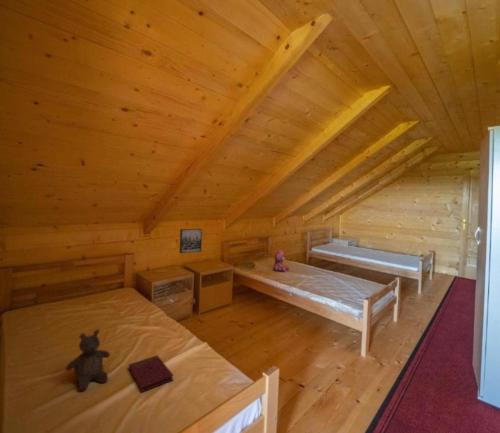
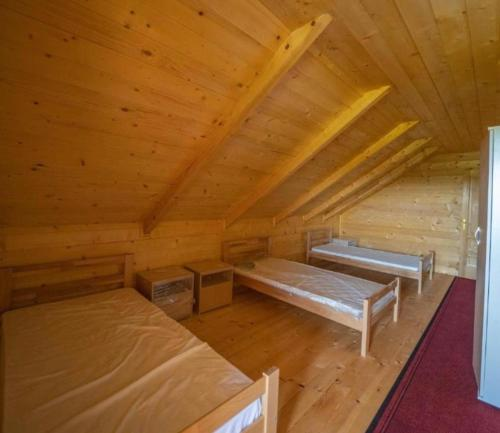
- wall art (191, 240)
- stuffed bear (91, 357)
- teddy bear (280, 260)
- book (150, 371)
